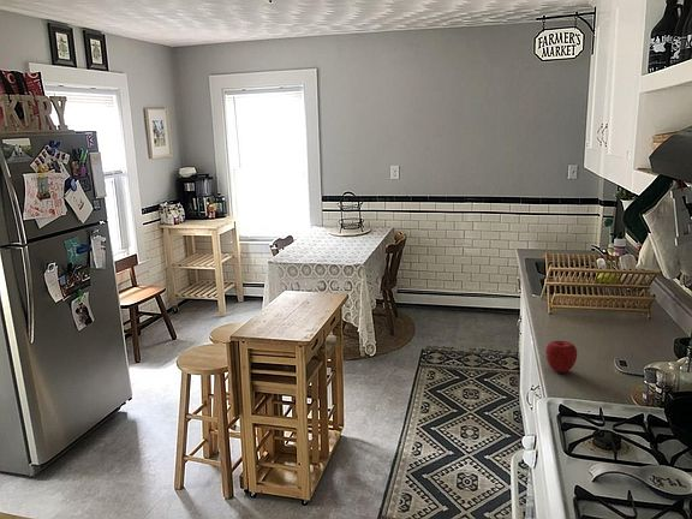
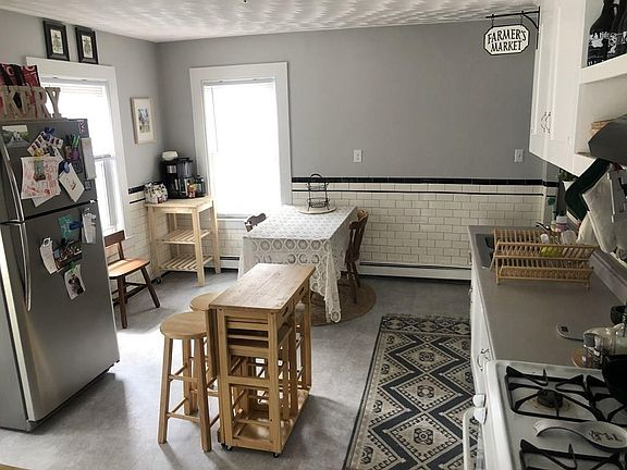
- apple (561, 356)
